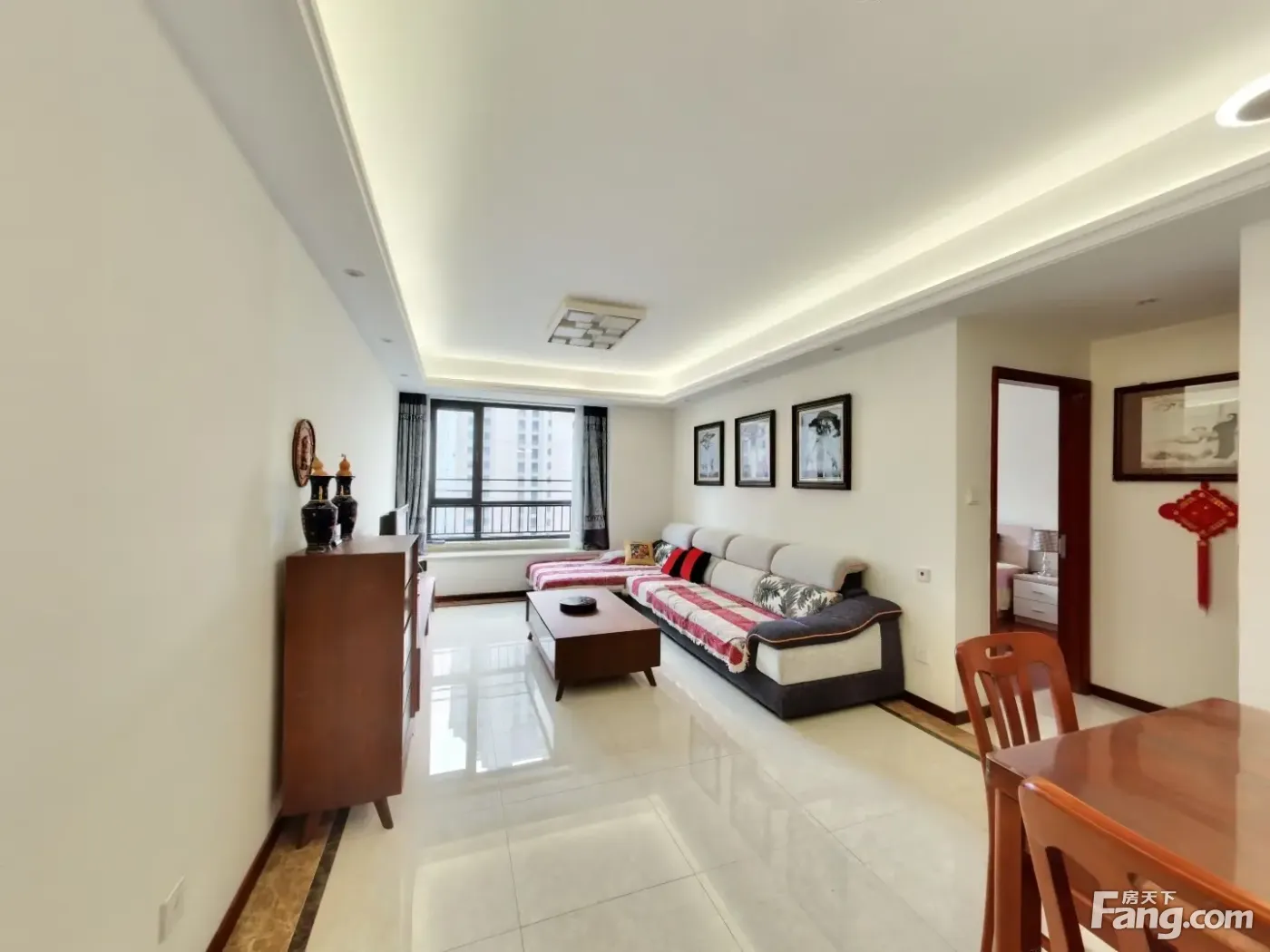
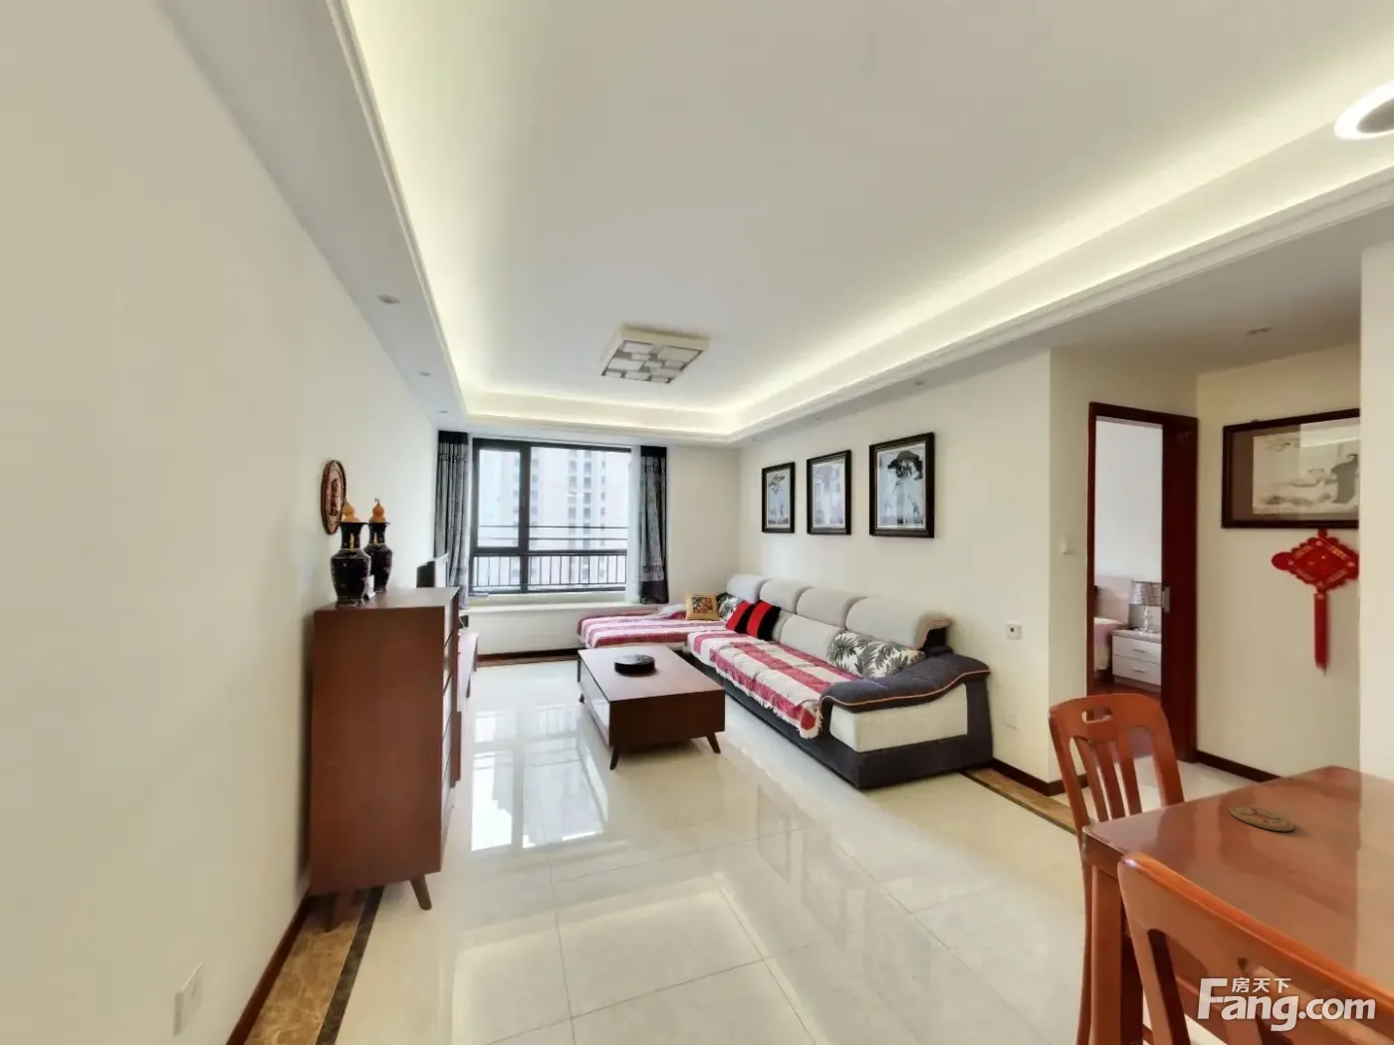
+ coaster (1260, 817)
